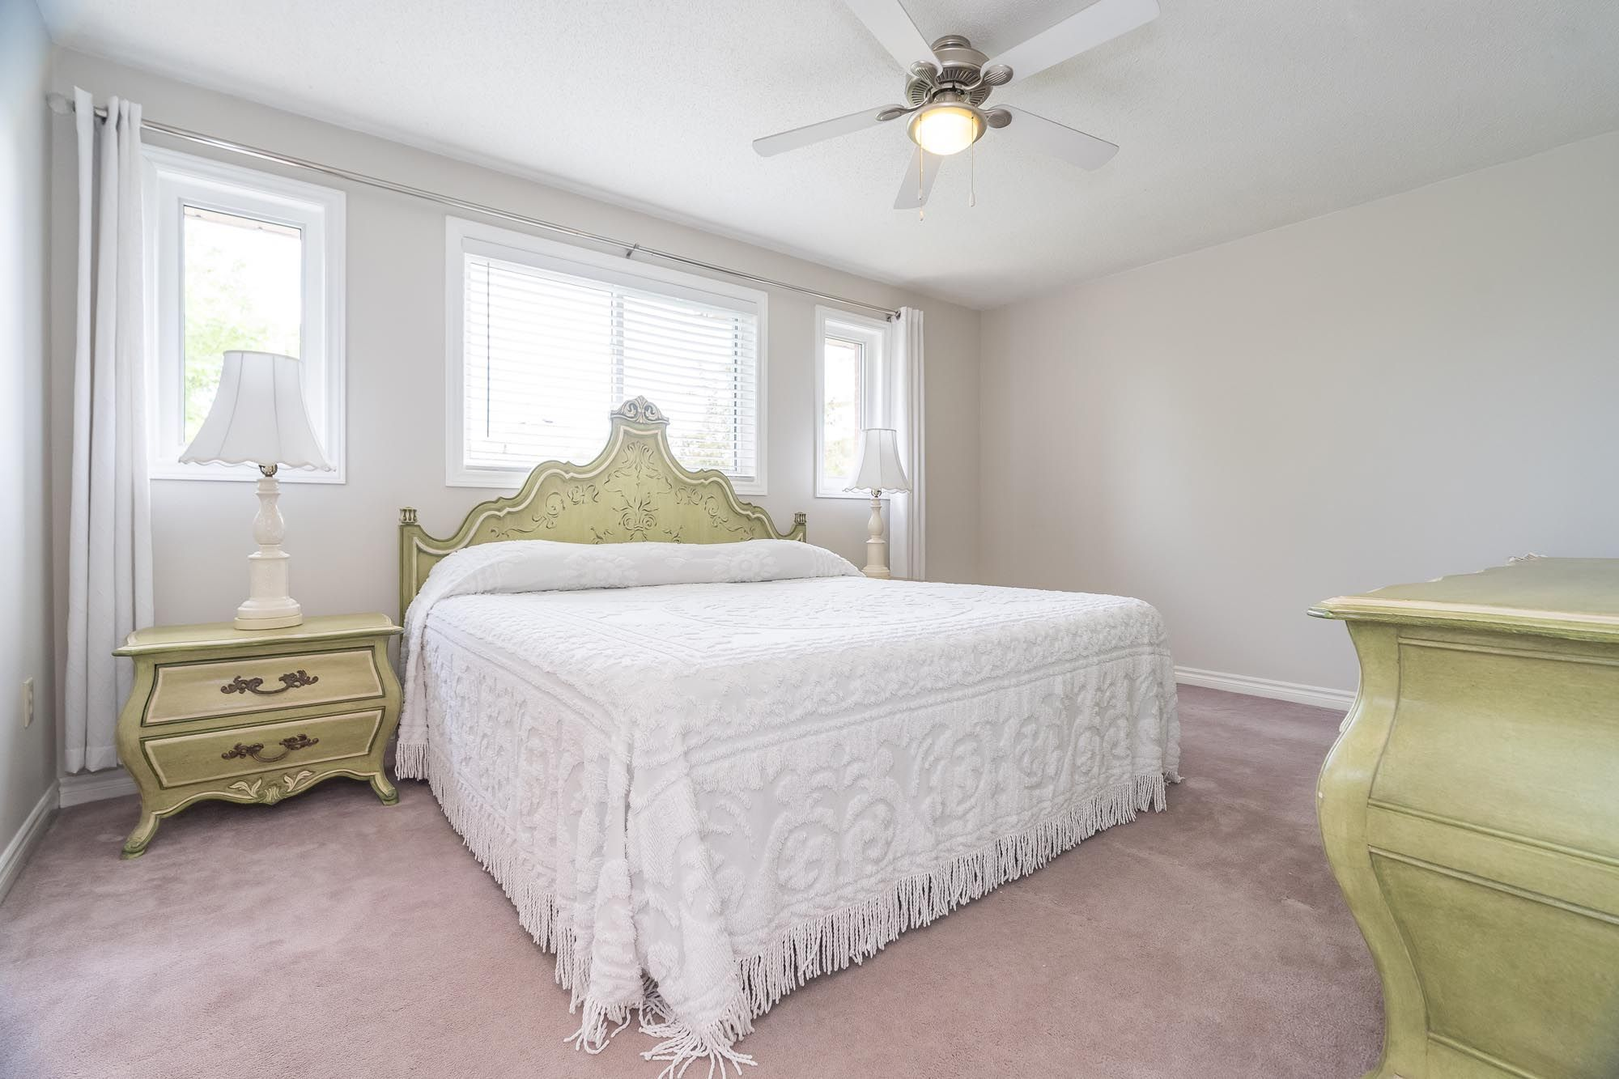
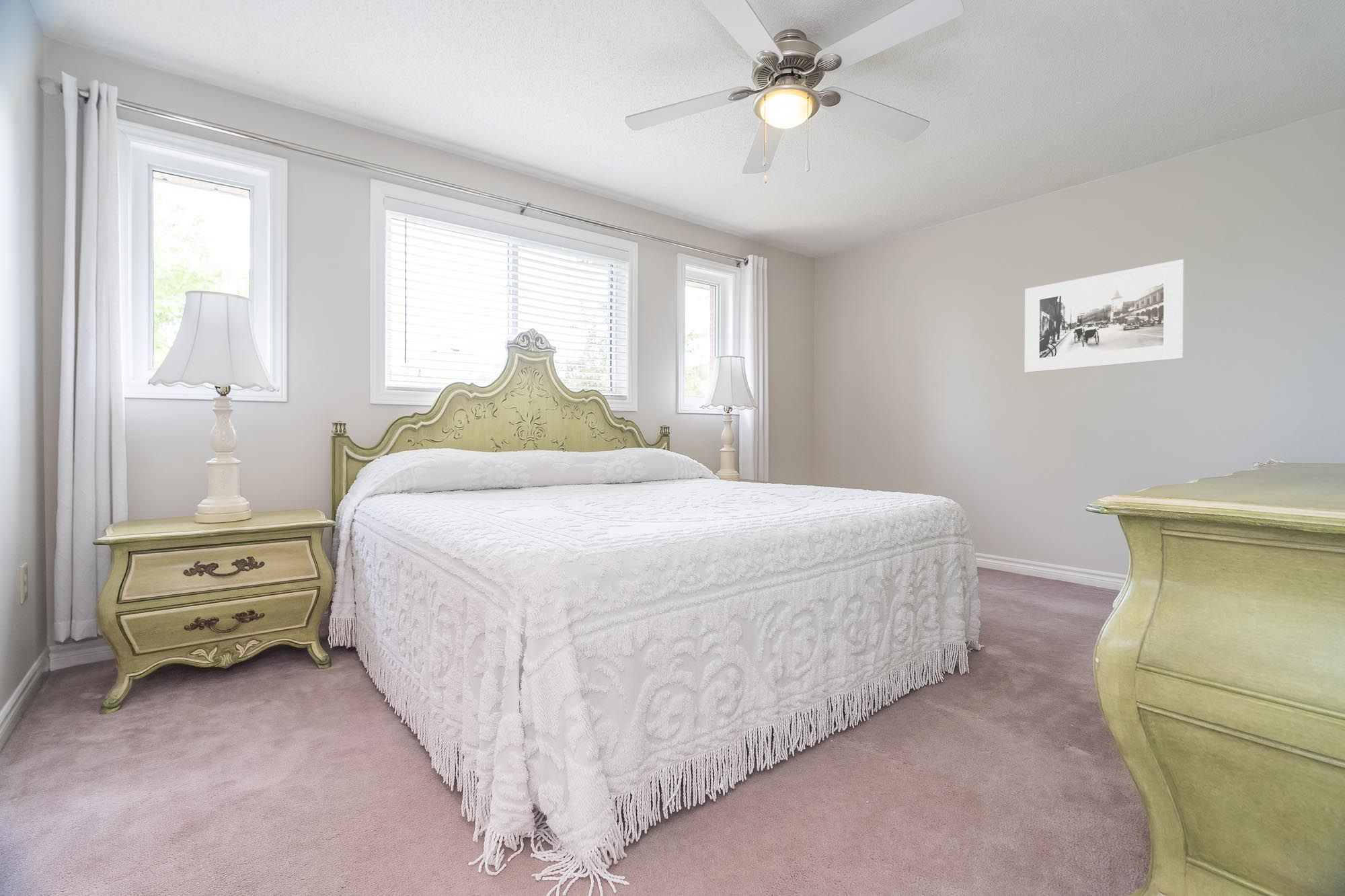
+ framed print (1098, 321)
